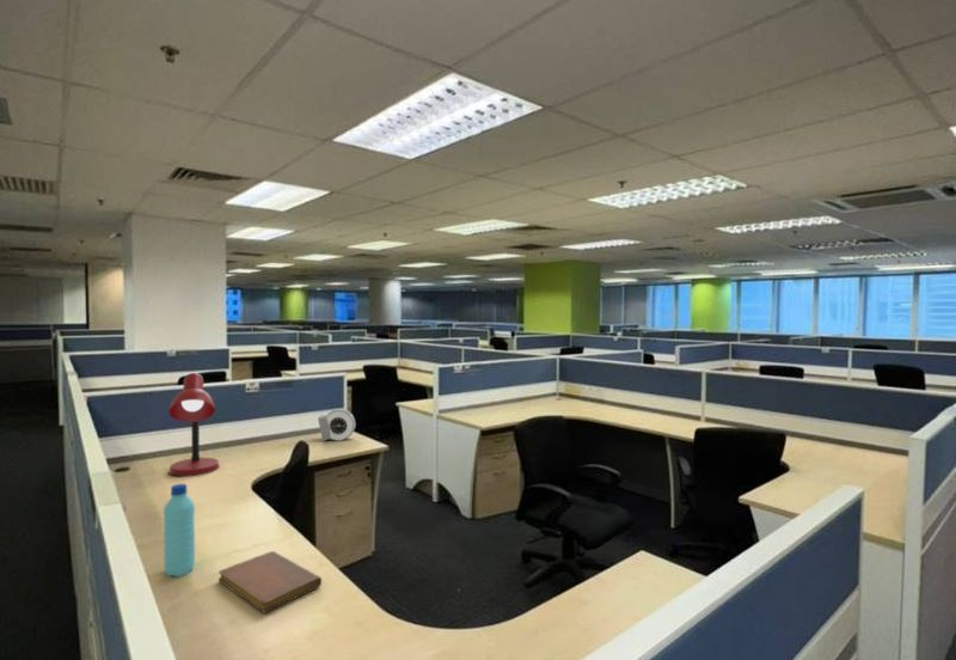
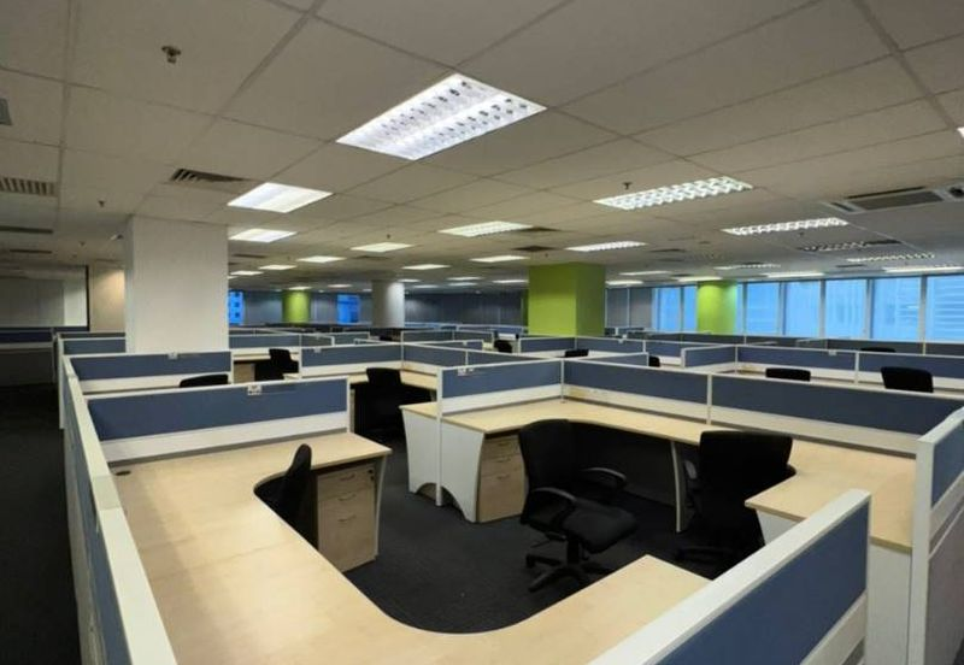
- water bottle (179, 528)
- notebook (269, 578)
- alarm clock (337, 424)
- desk lamp (194, 423)
